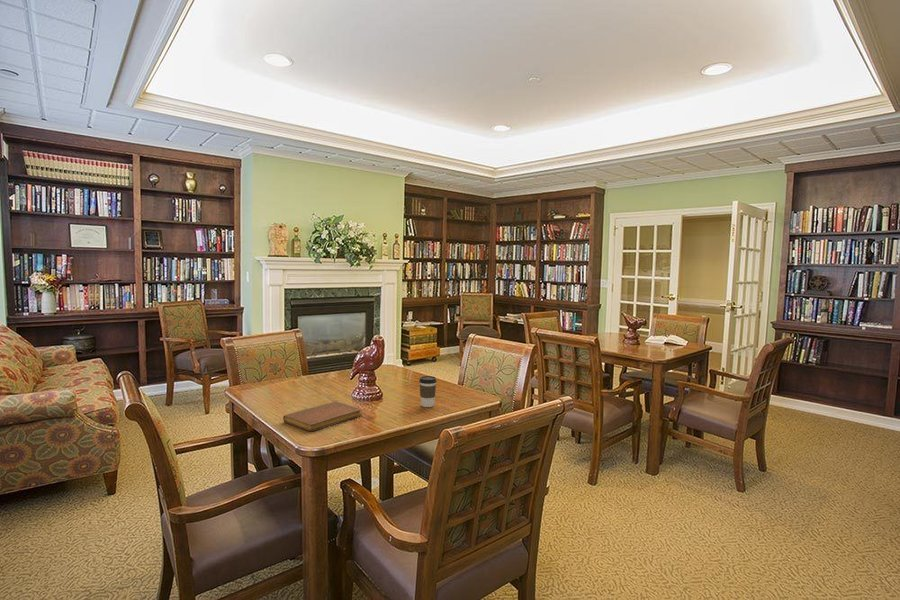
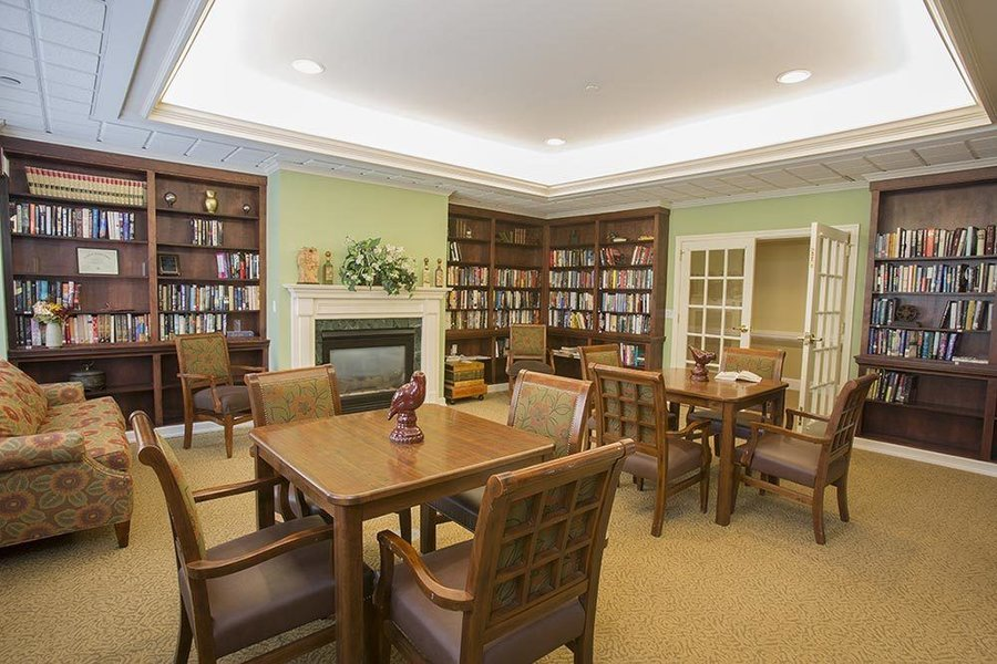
- coffee cup (427, 391)
- notebook (323, 415)
